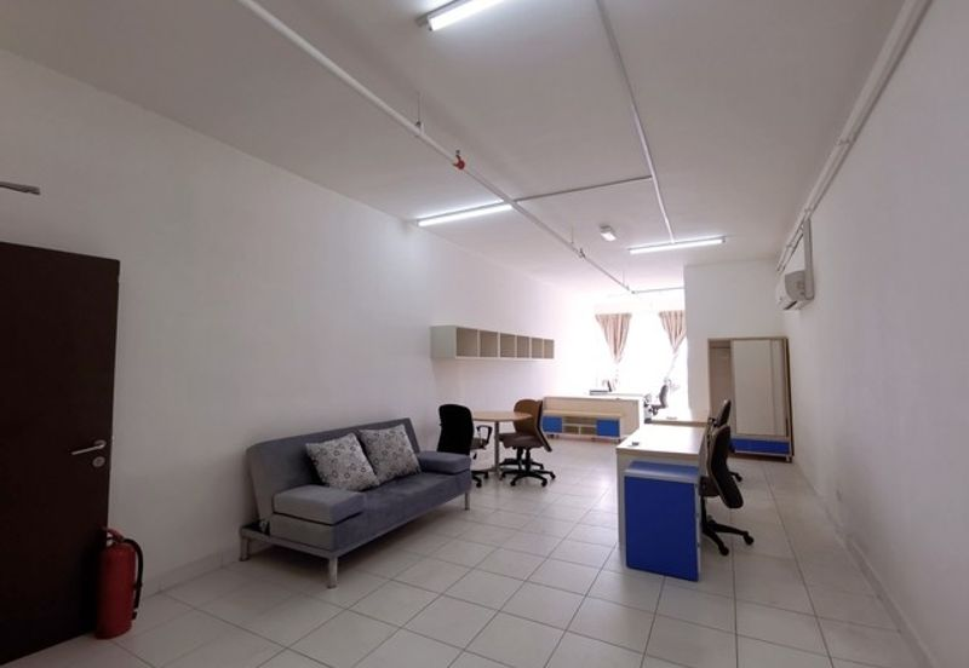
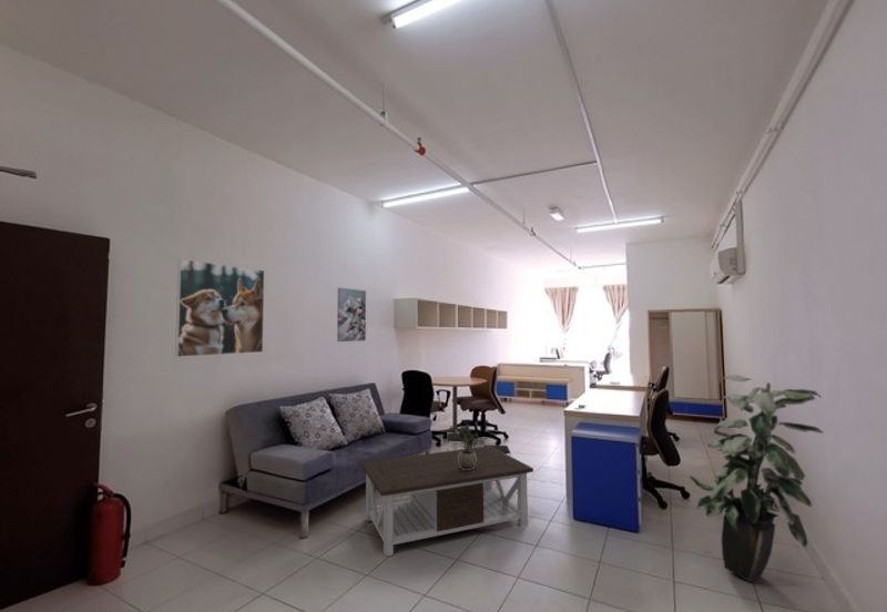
+ coffee table (445, 493)
+ side table (471, 447)
+ potted plant (470, 446)
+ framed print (224, 309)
+ indoor plant (753, 475)
+ wall art (351, 315)
